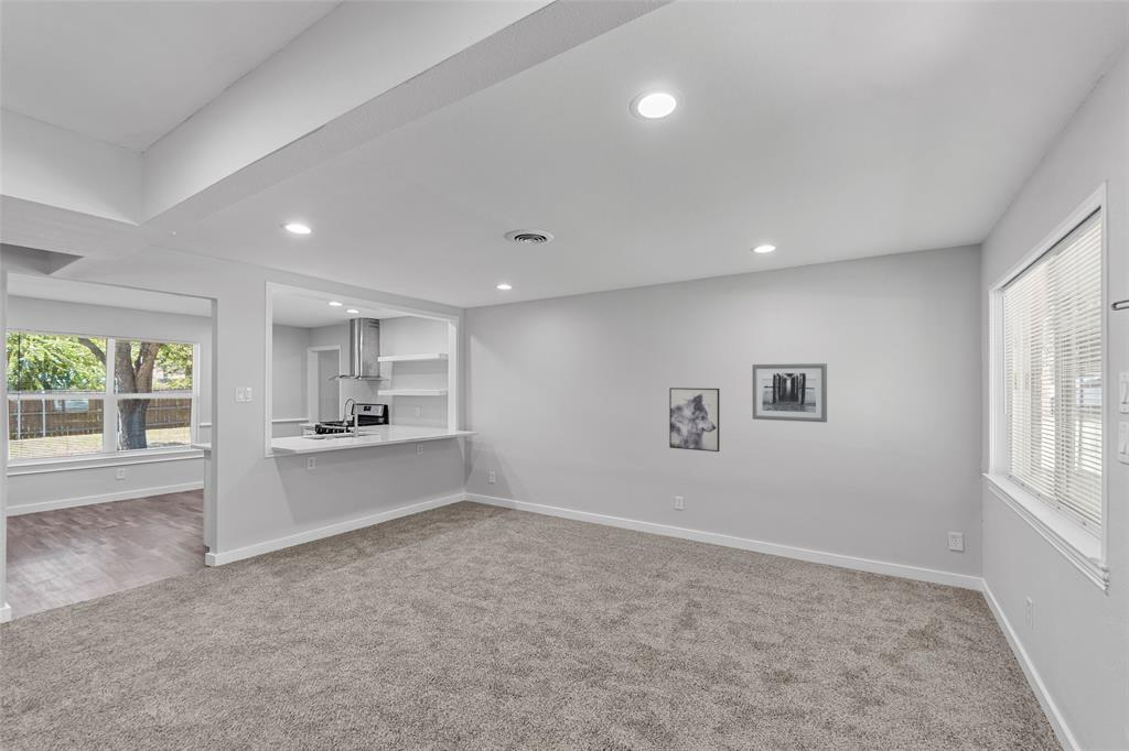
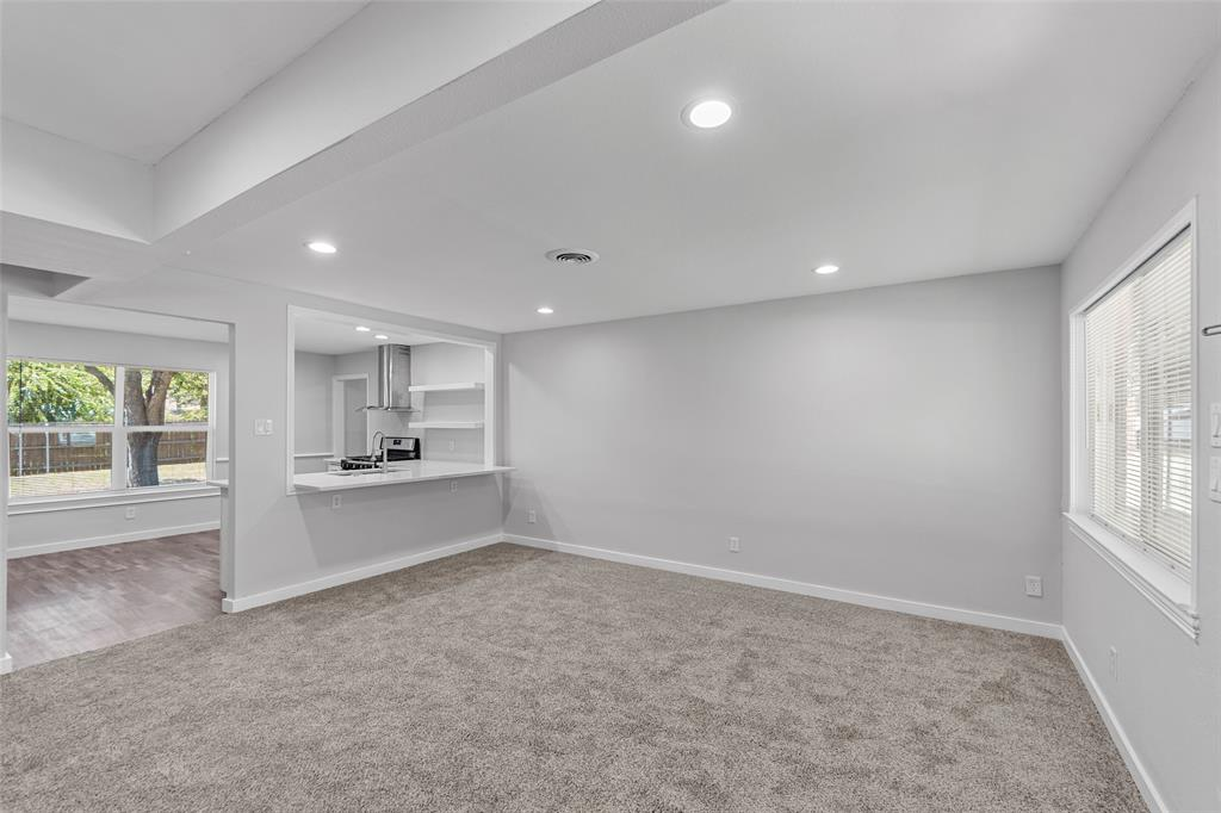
- wall art (693, 418)
- wall art (788, 392)
